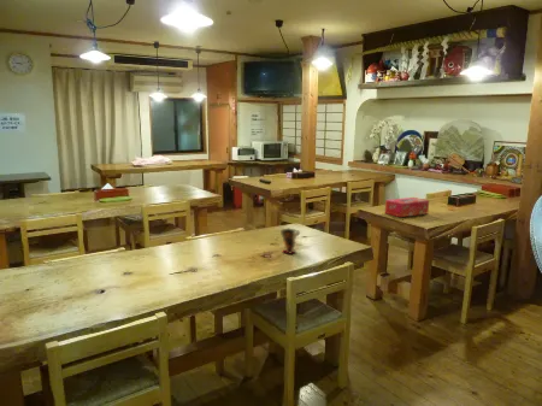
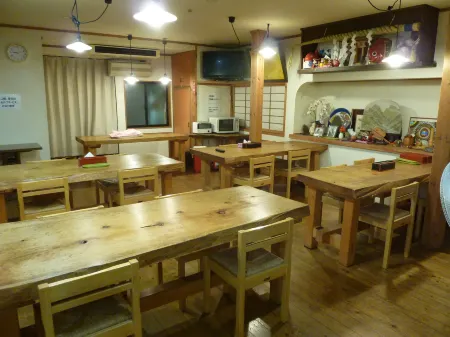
- cup (289, 241)
- tissue box (406, 206)
